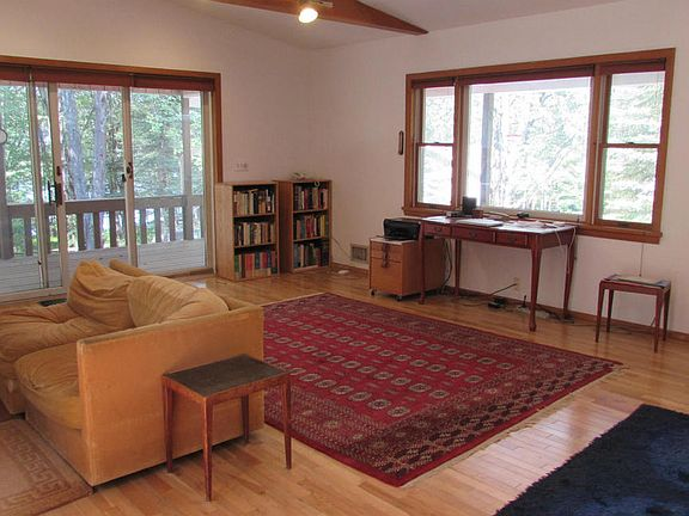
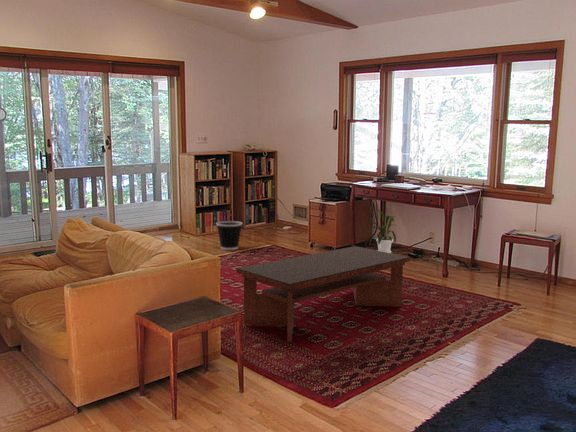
+ house plant (384, 231)
+ wastebasket (229, 235)
+ coffee table (326, 288)
